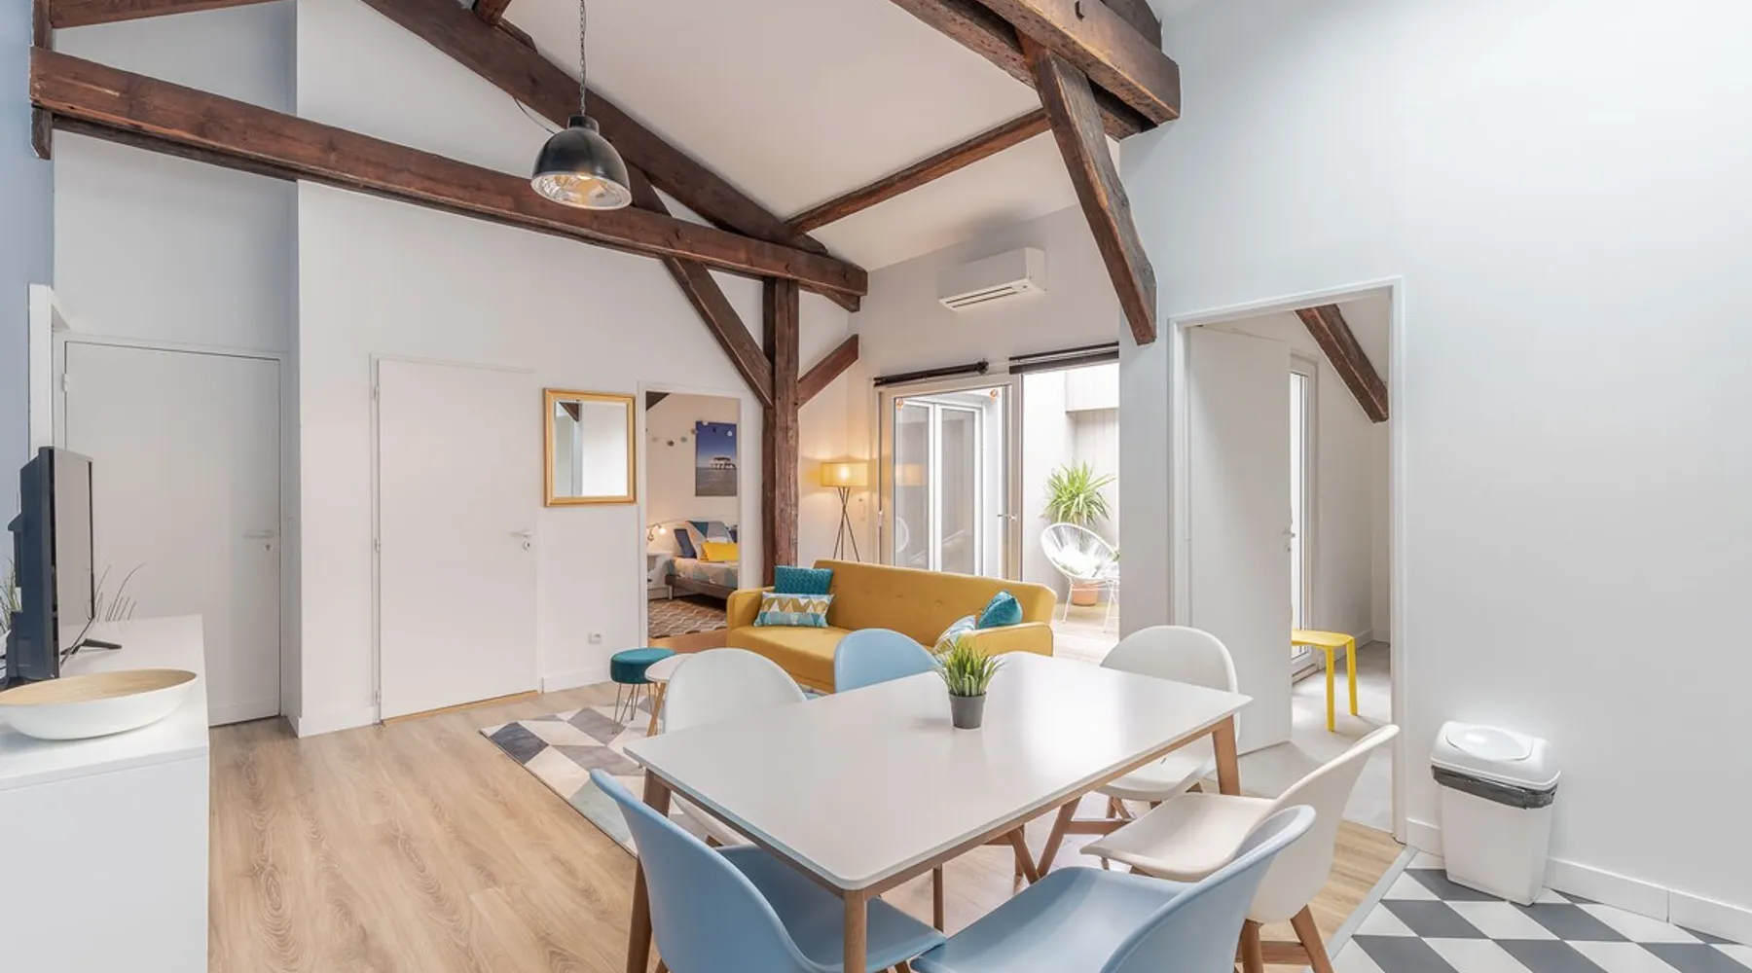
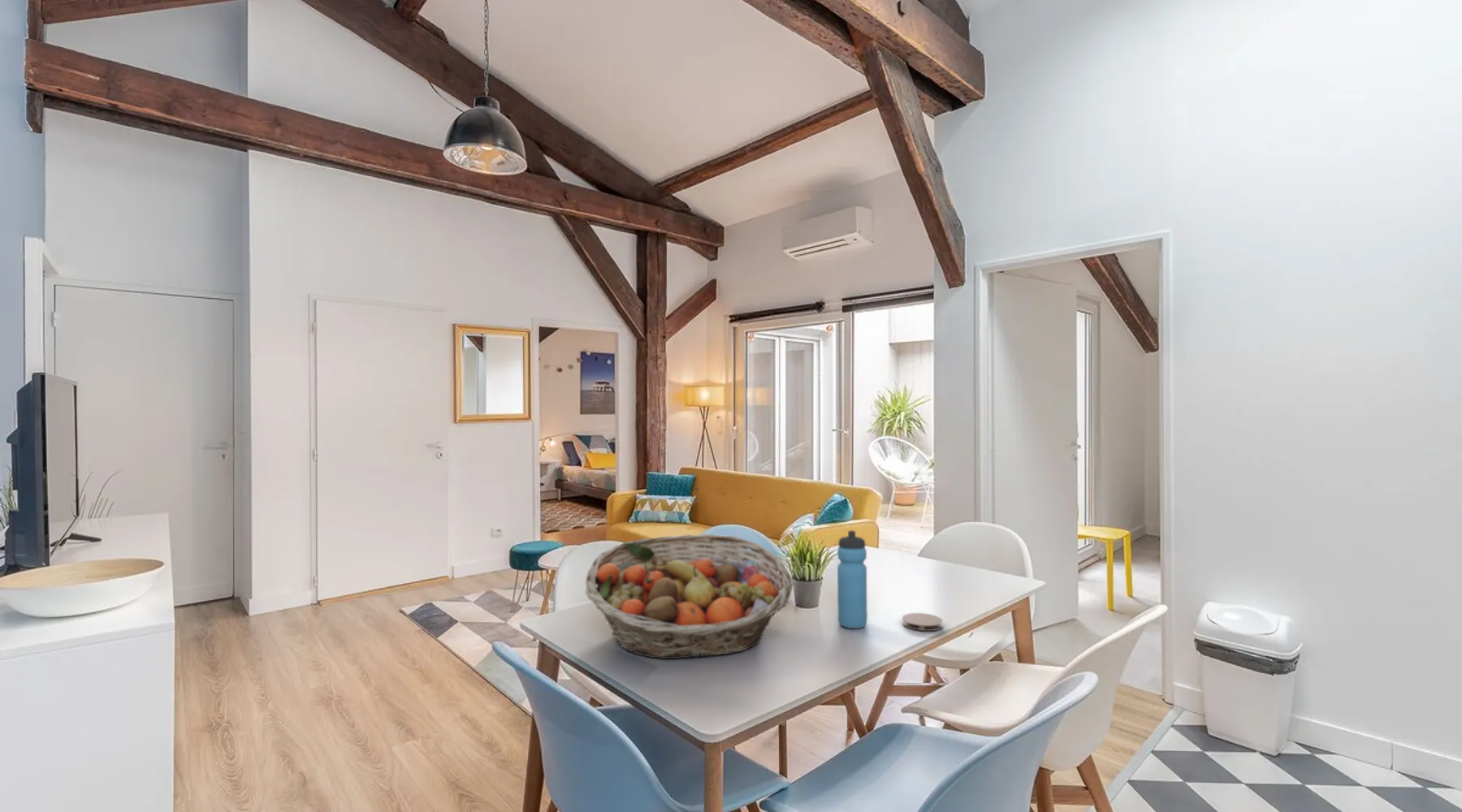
+ coaster (922, 621)
+ fruit basket (690, 591)
+ water bottle (852, 577)
